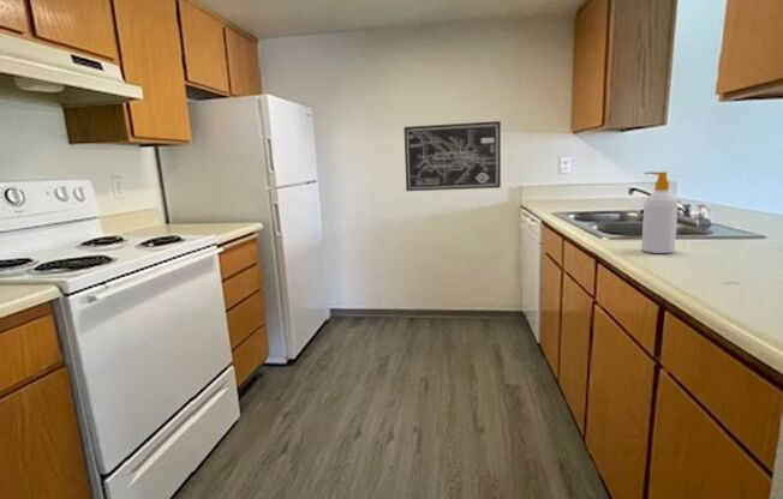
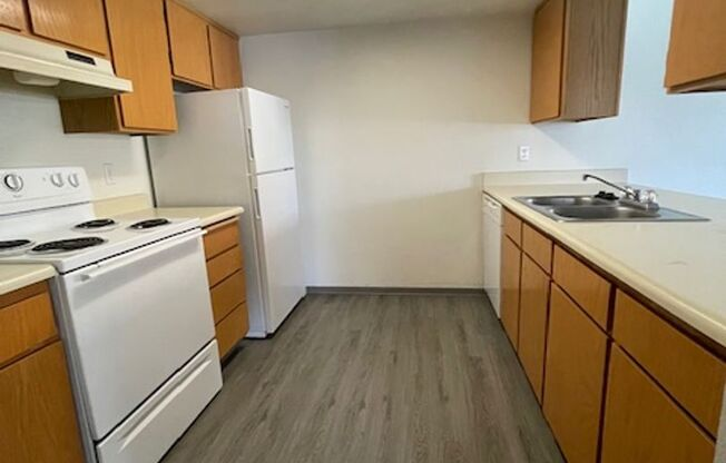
- wall art (452, 157)
- soap bottle (658, 211)
